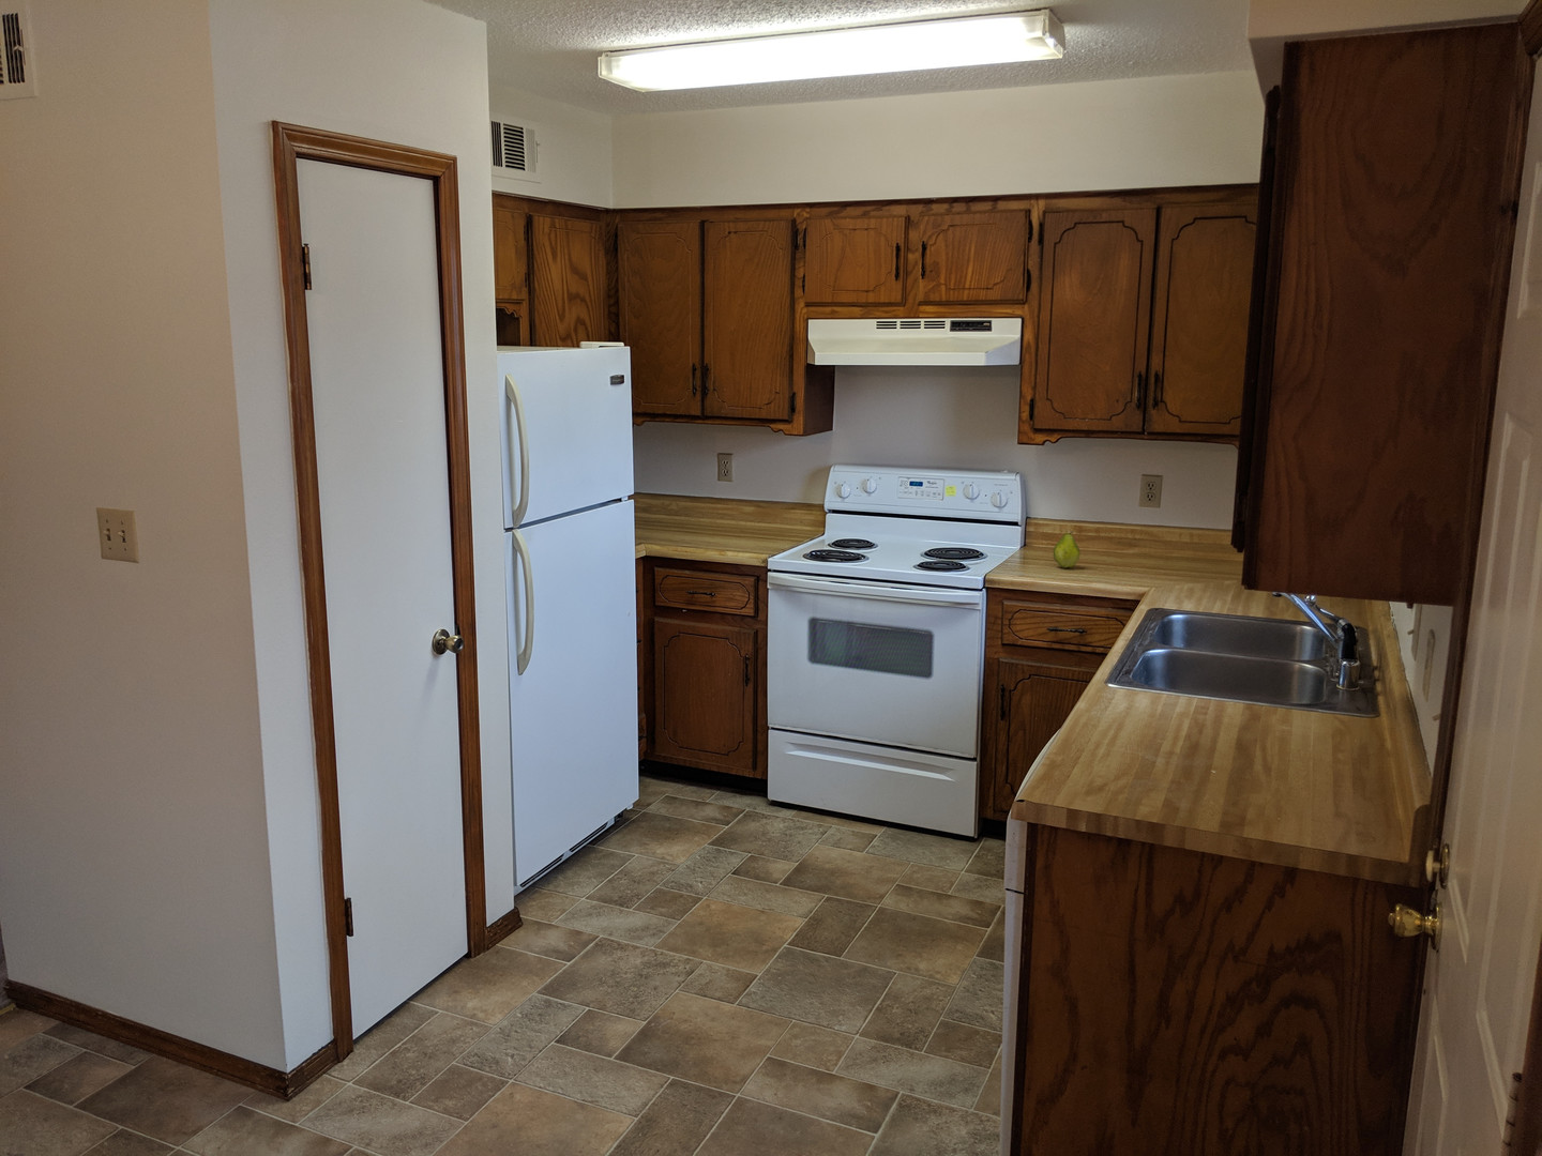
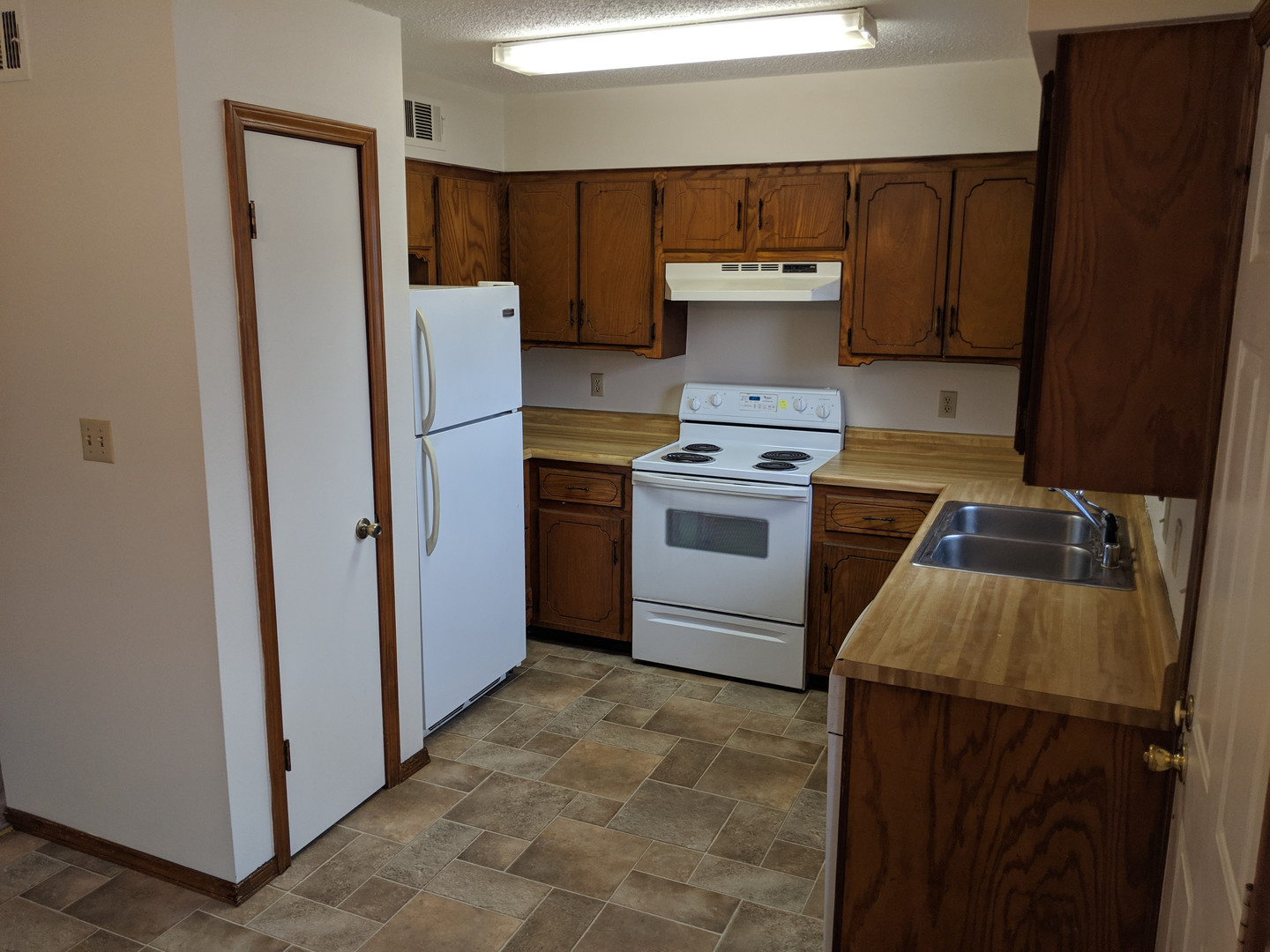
- fruit (1066, 549)
